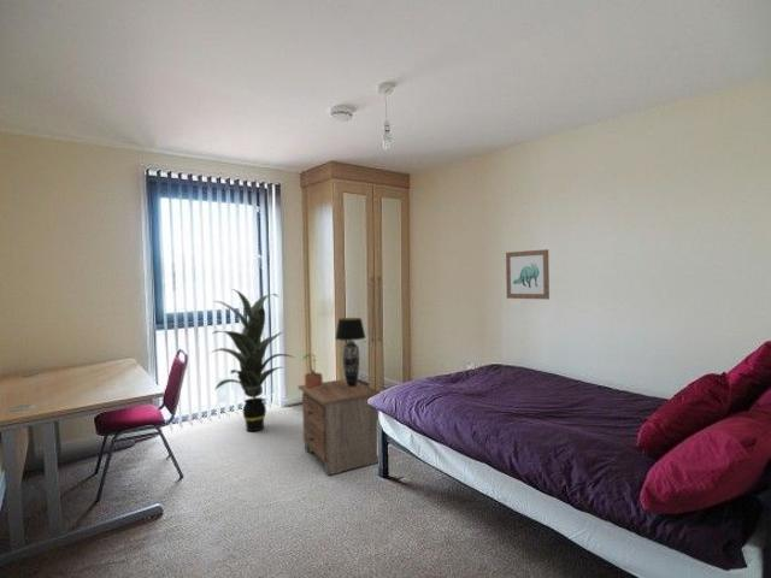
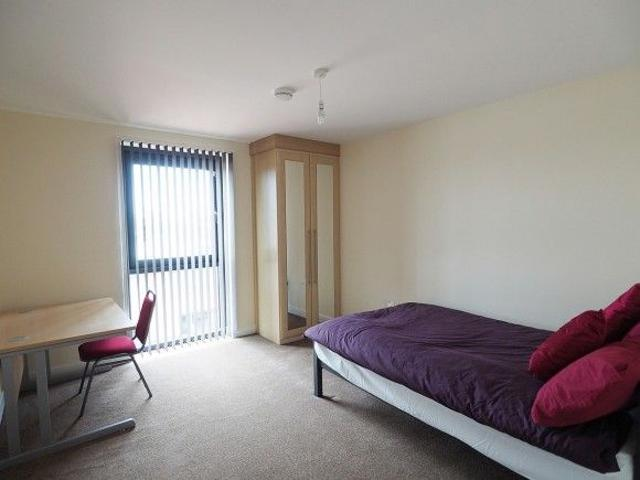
- nightstand (337, 423)
- potted plant (311, 370)
- indoor plant (246, 358)
- wall art (526, 275)
- table lamp (351, 352)
